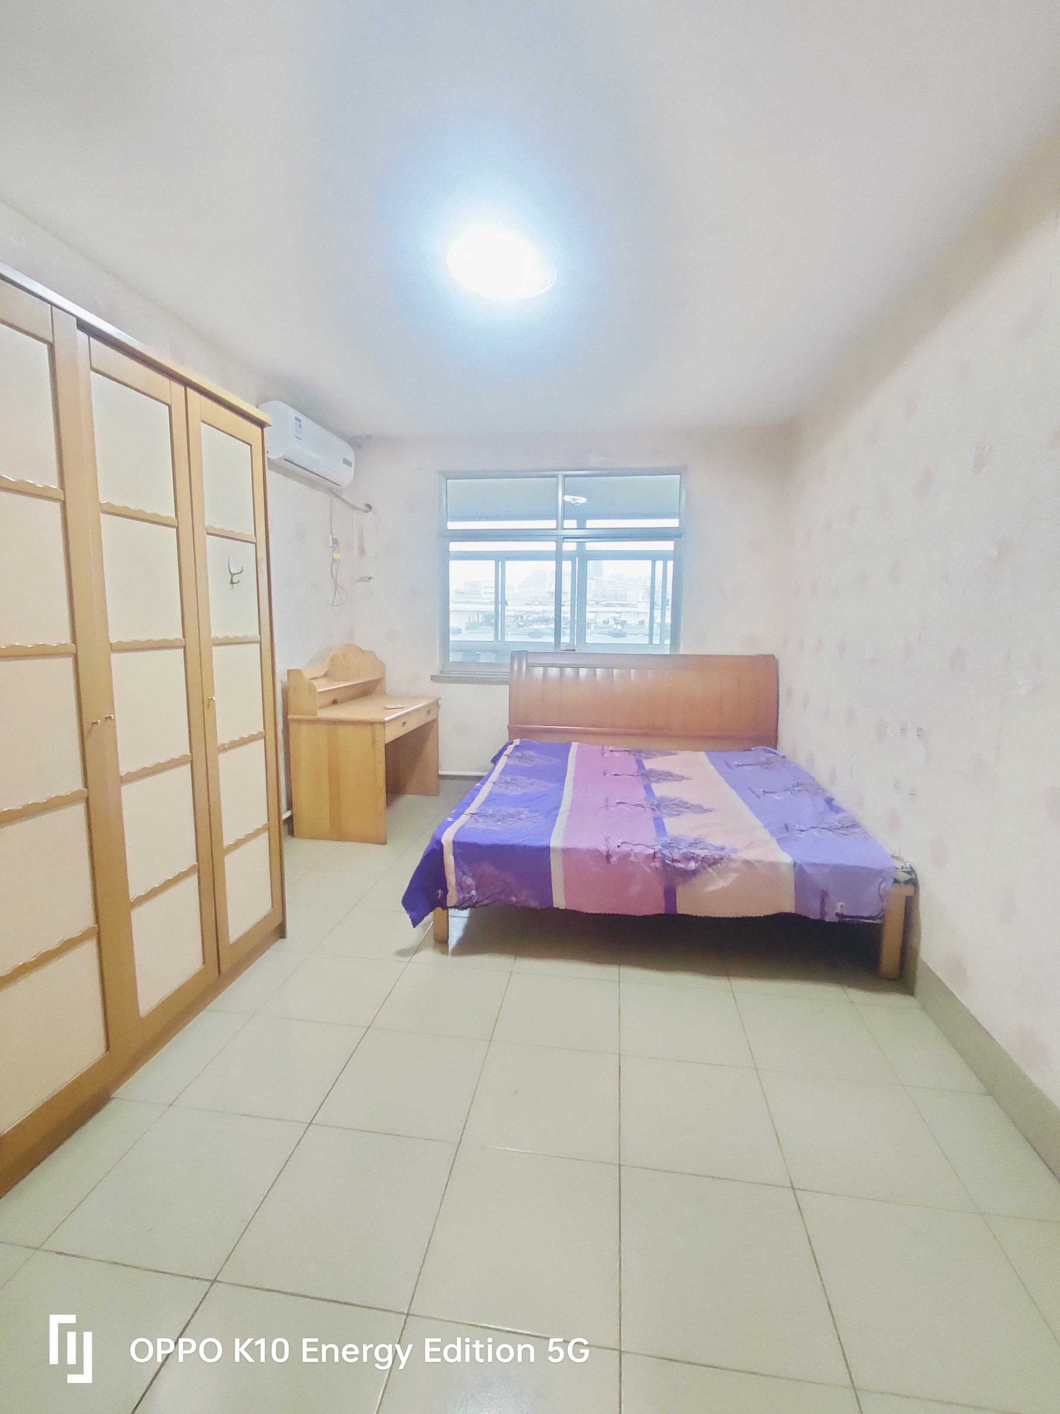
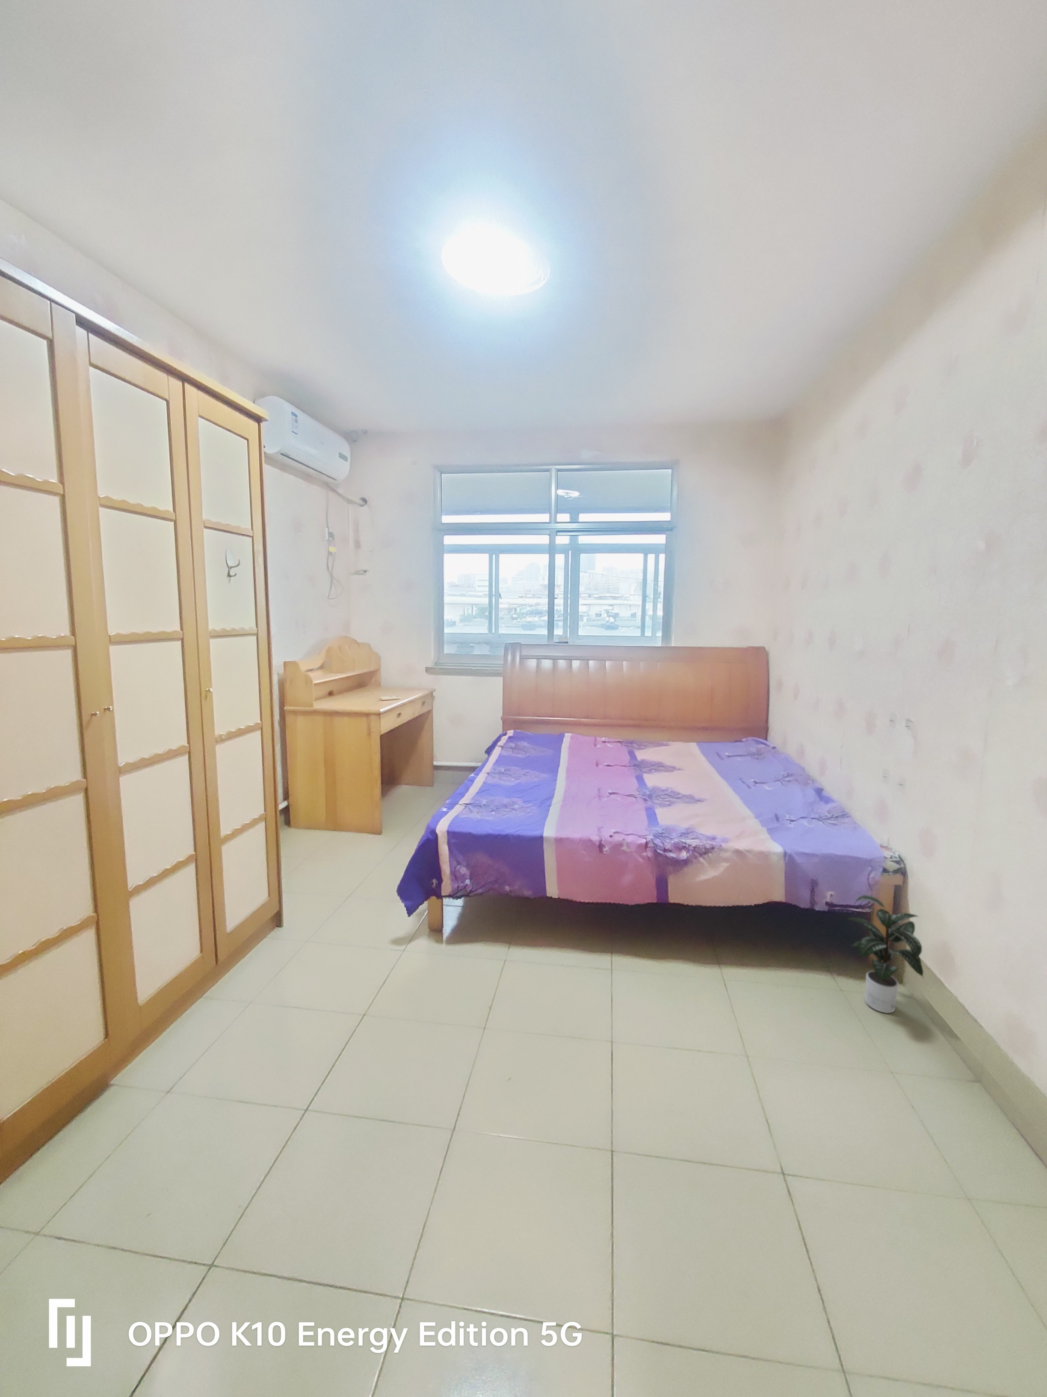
+ potted plant (891, 958)
